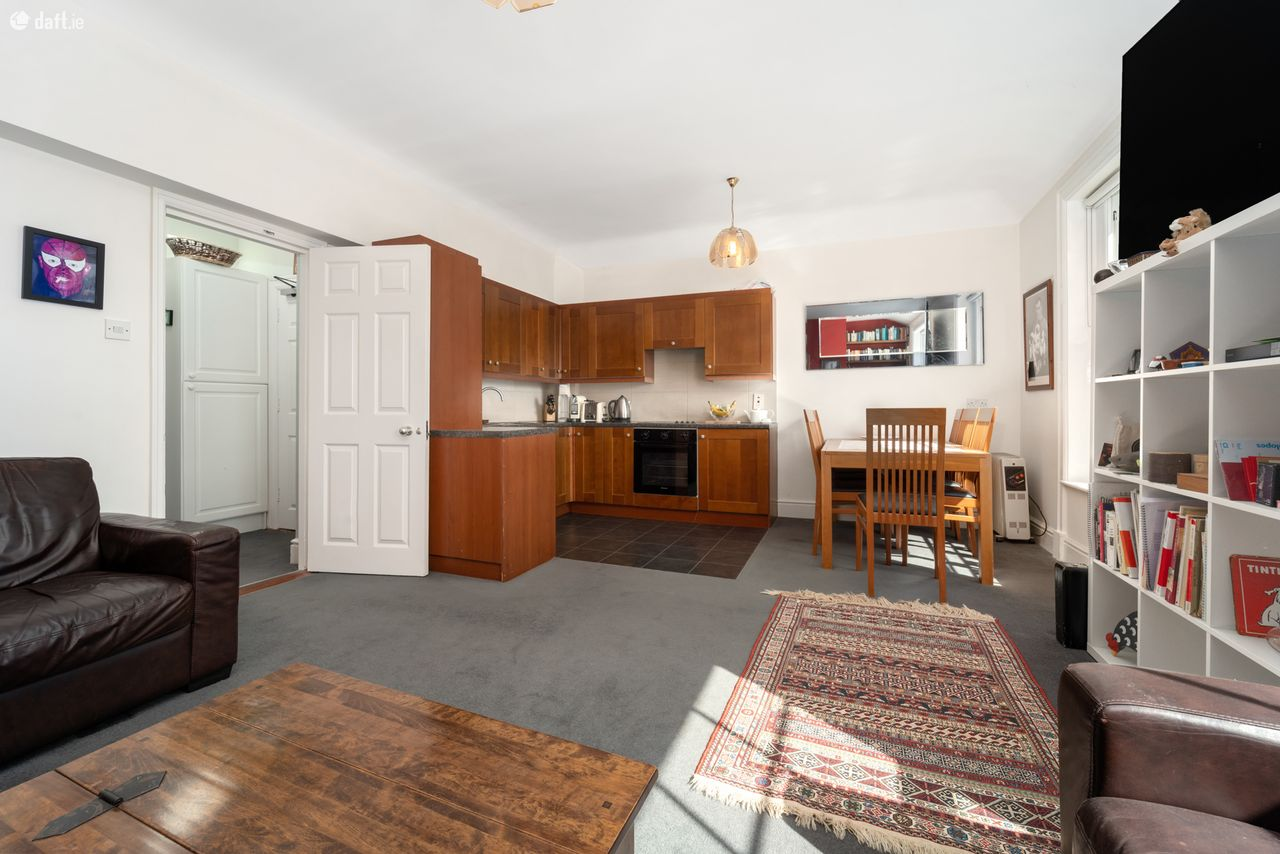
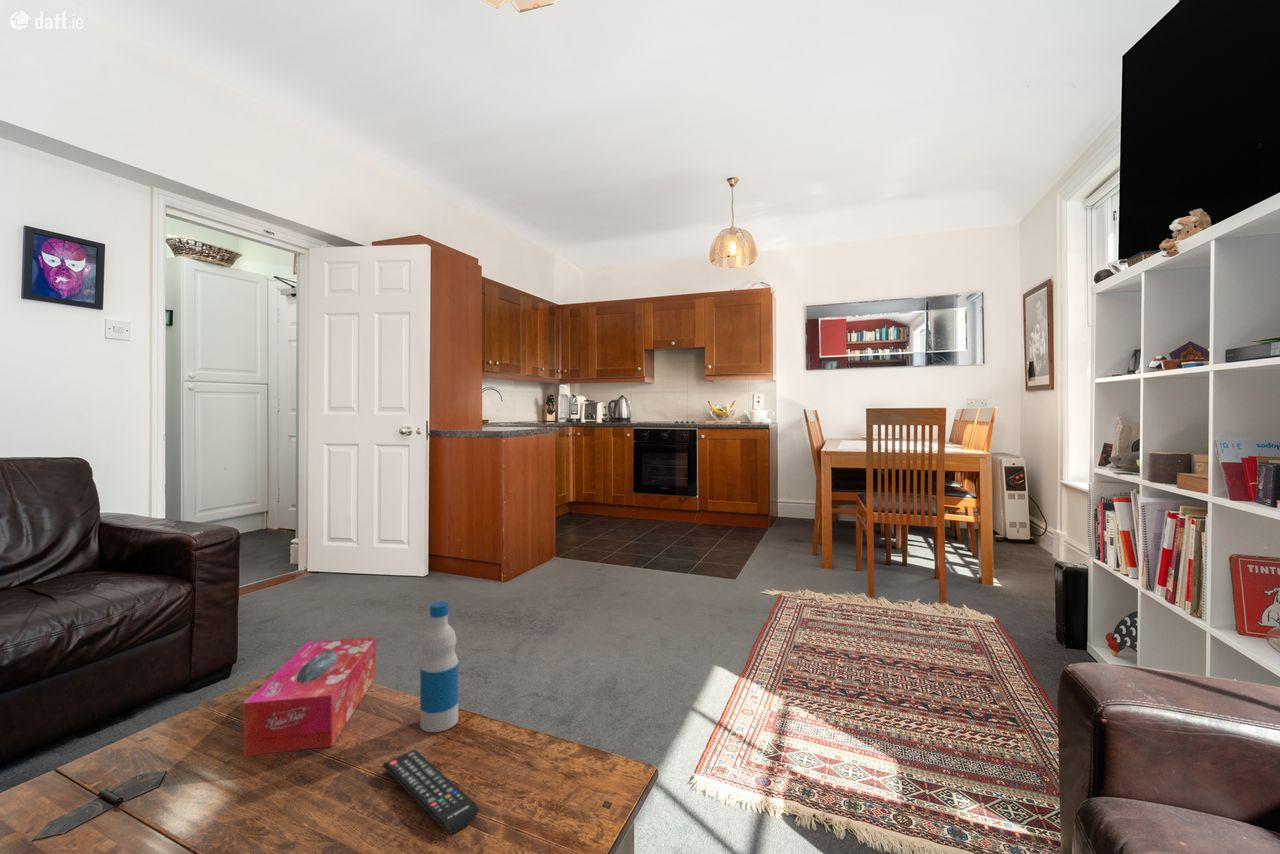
+ remote control (427, 787)
+ tissue box (318, 688)
+ bottle (439, 663)
